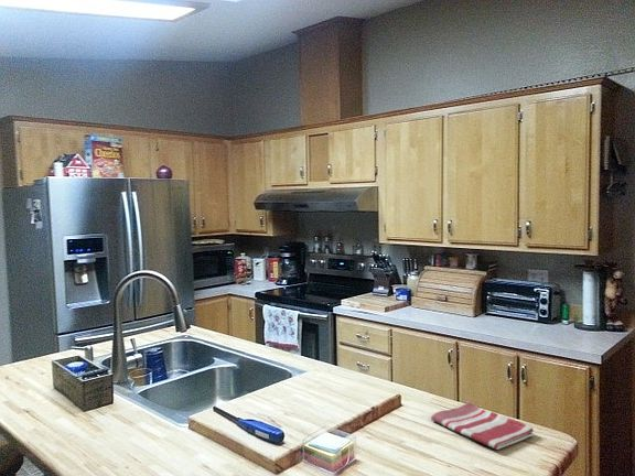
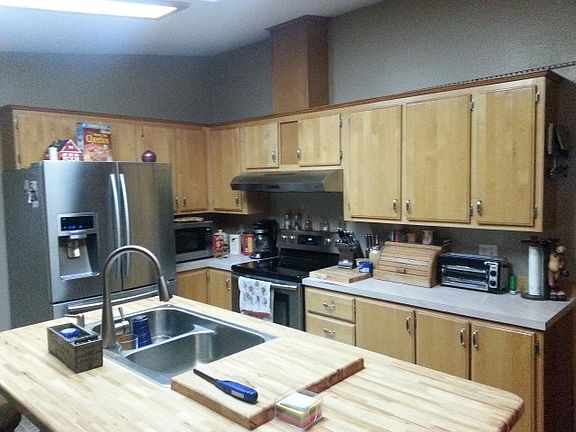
- dish towel (481, 423)
